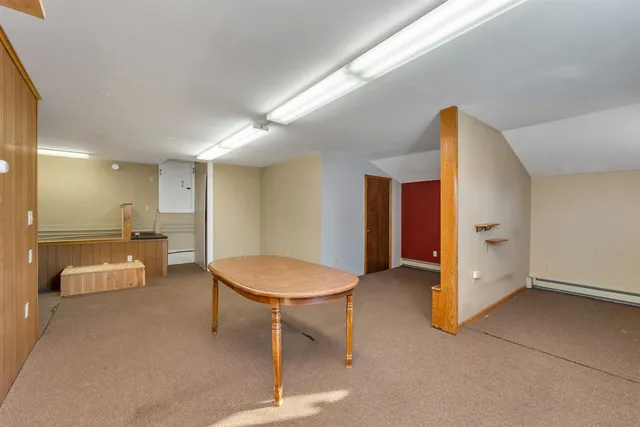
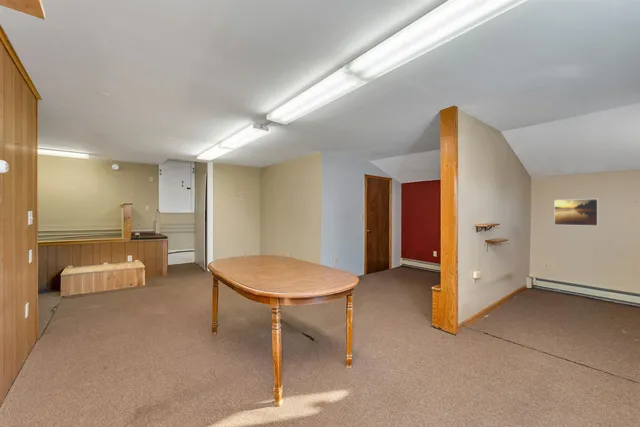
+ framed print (575, 212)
